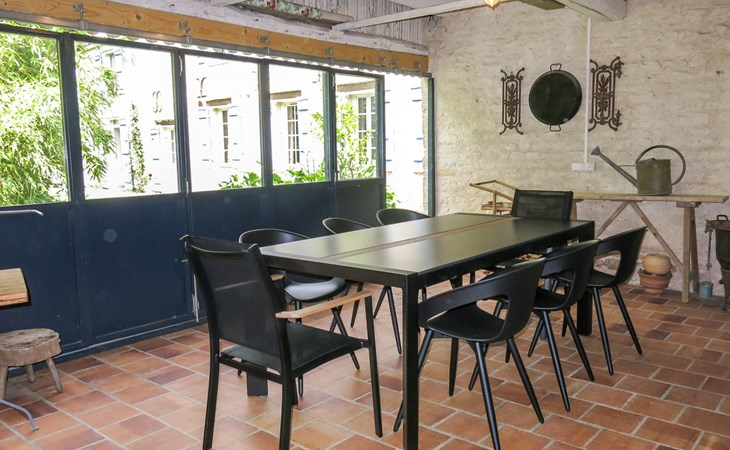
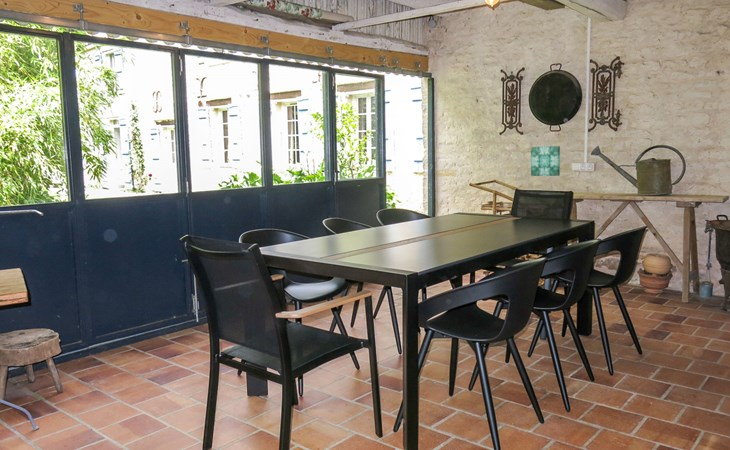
+ wall art (545, 161)
